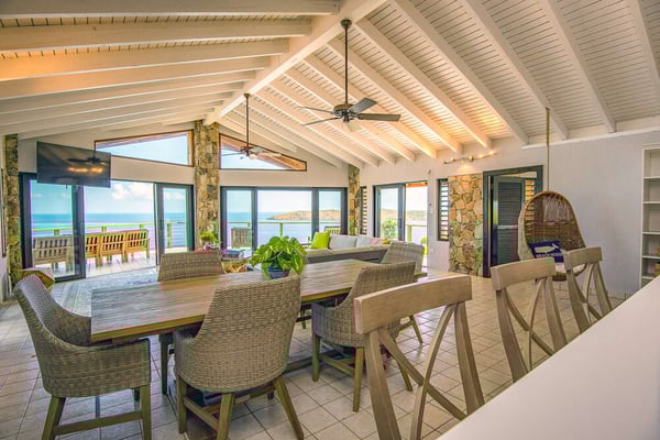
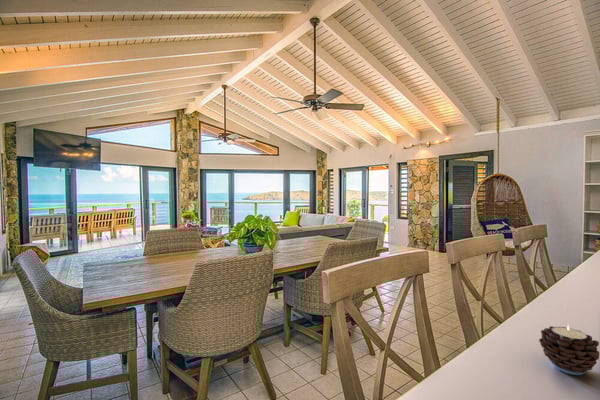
+ candle (568, 346)
